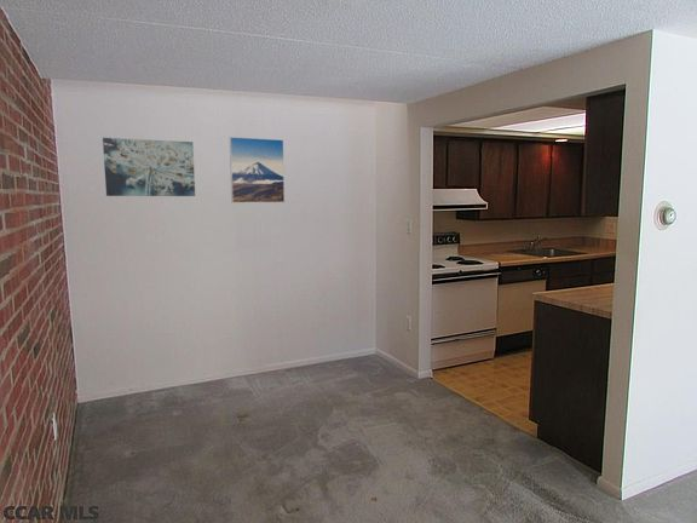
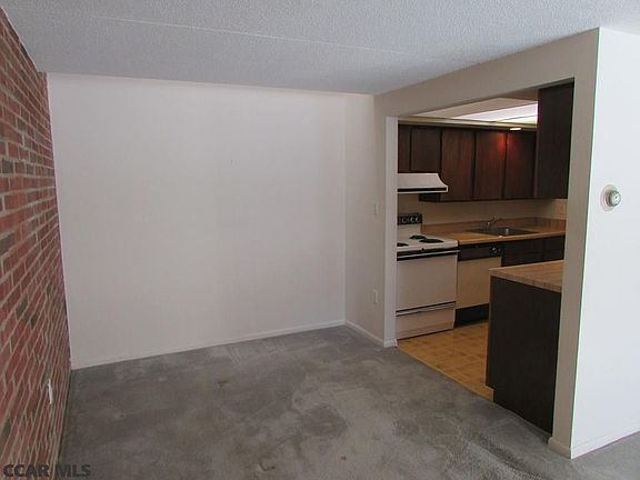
- wall art (150, 168)
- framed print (258, 171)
